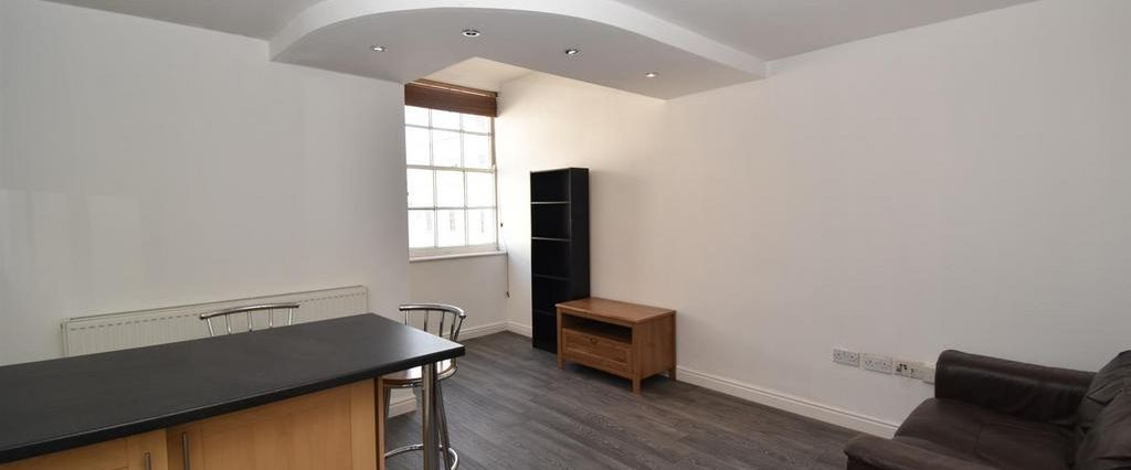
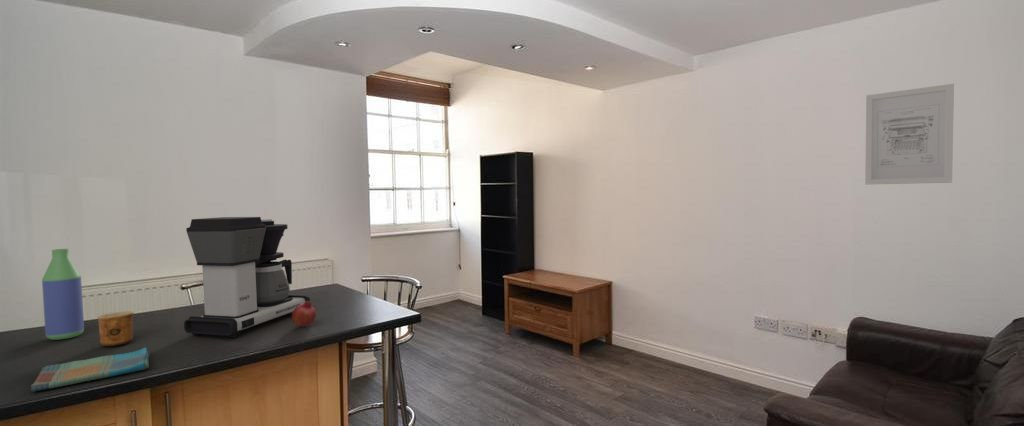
+ dish towel (96, 367)
+ fruit (303, 313)
+ bottle (62, 293)
+ coffee maker (252, 269)
+ cup (116, 328)
+ wall art (907, 137)
